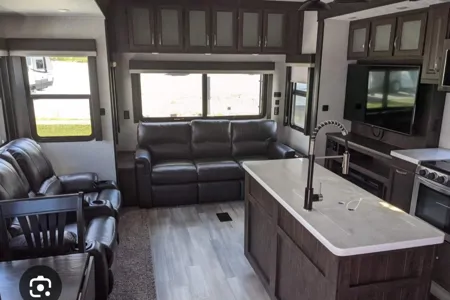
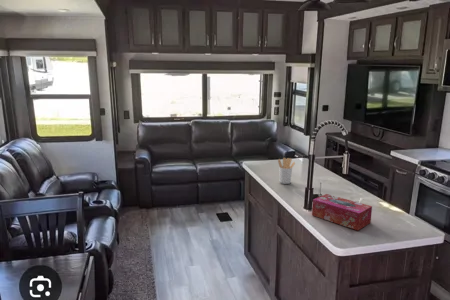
+ utensil holder (285, 170)
+ tissue box (341, 210)
